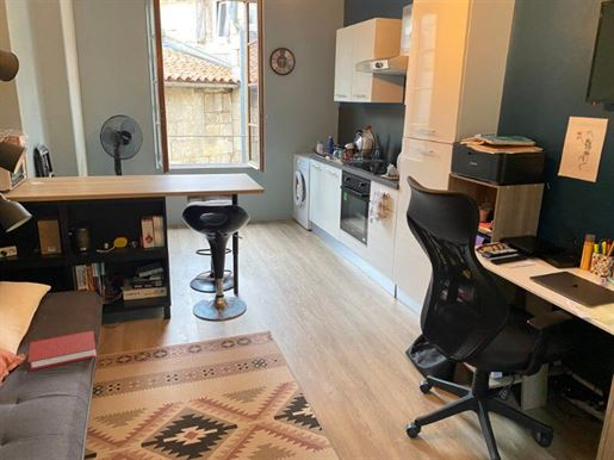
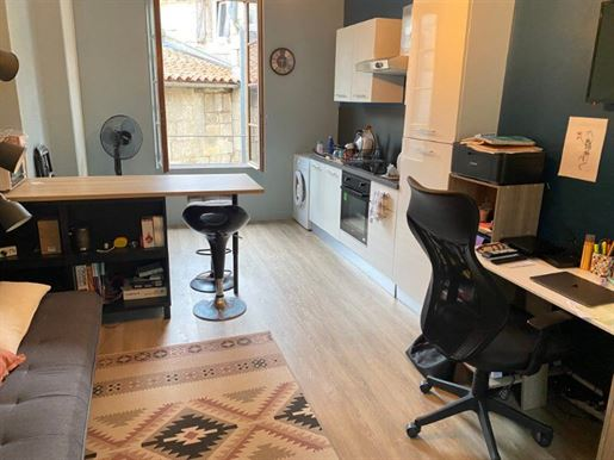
- book (63, 349)
